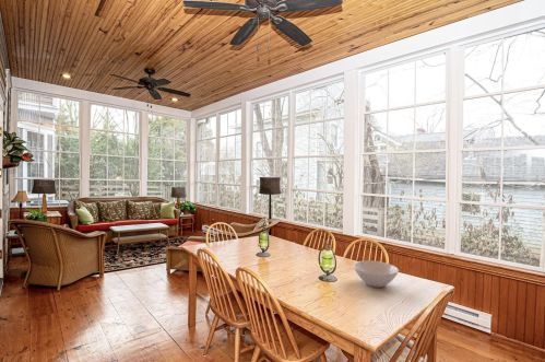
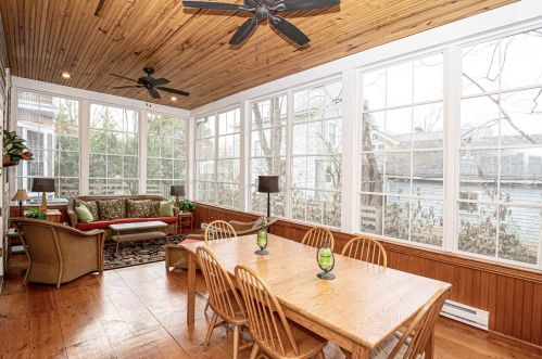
- bowl (375, 275)
